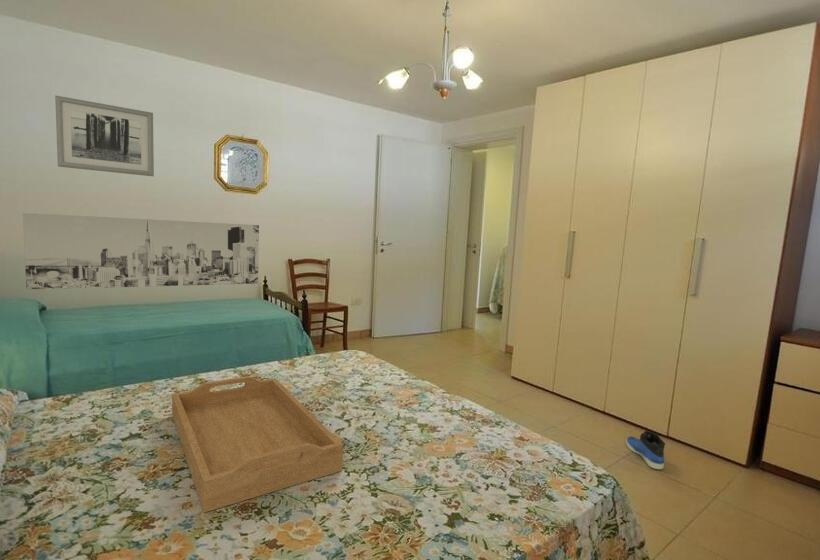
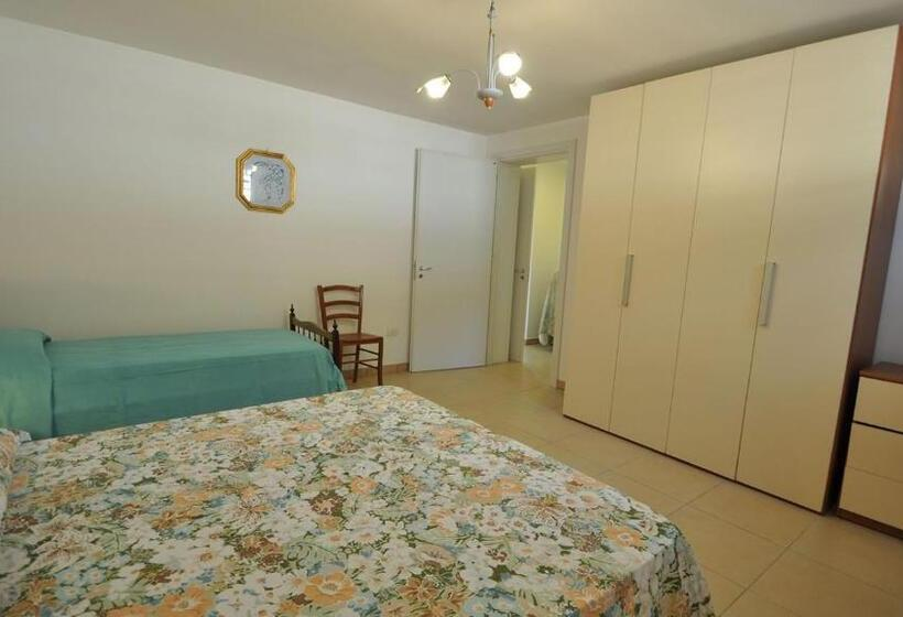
- sneaker (645, 442)
- wall art (107, 138)
- serving tray (248, 424)
- wall art (157, 253)
